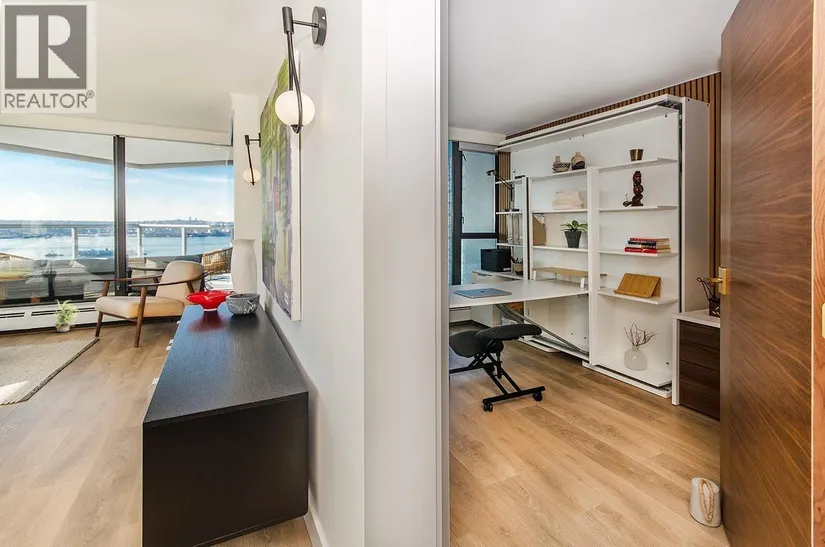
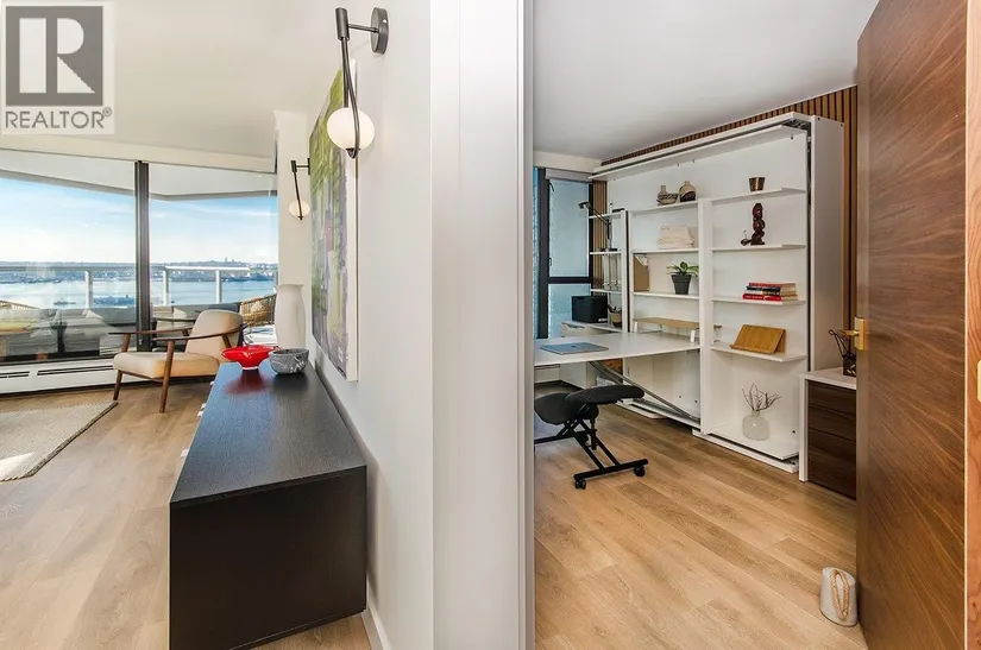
- potted plant (66, 315)
